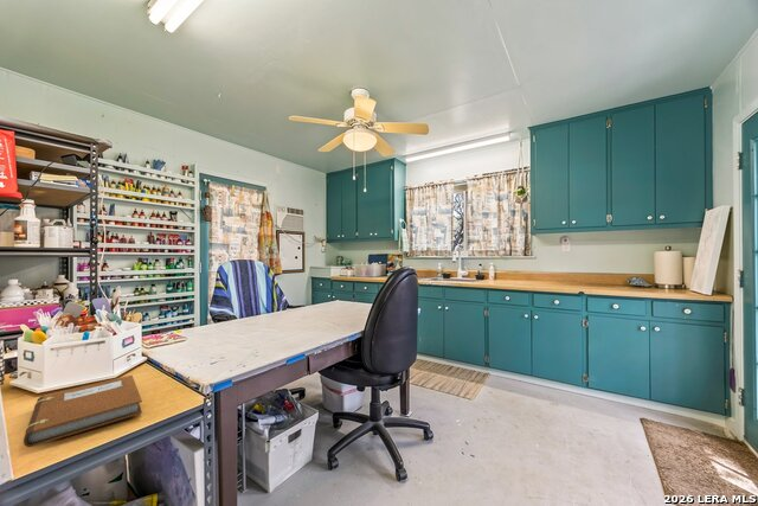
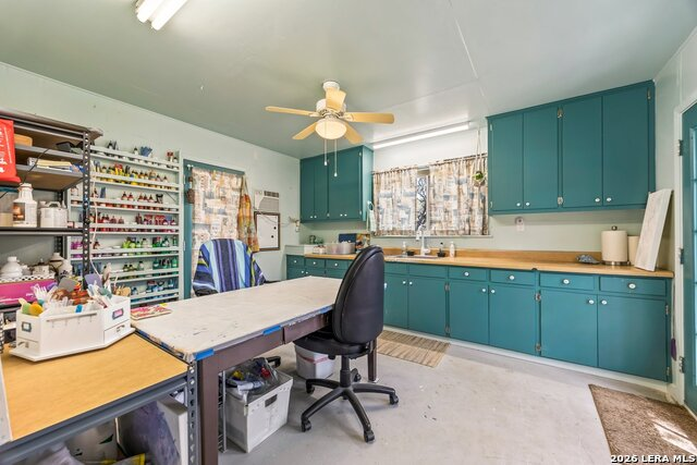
- notebook (88, 404)
